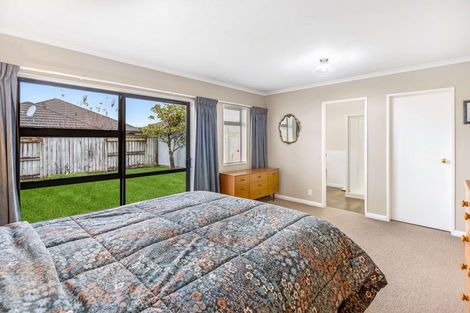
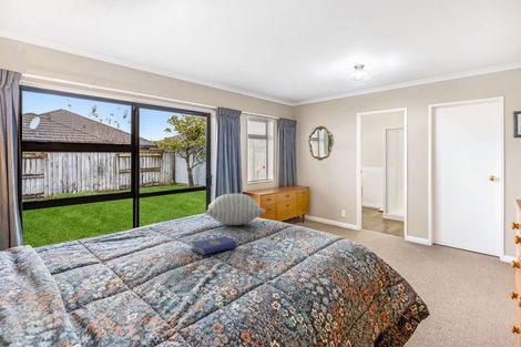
+ pillow (234, 208)
+ hardcover book (214, 245)
